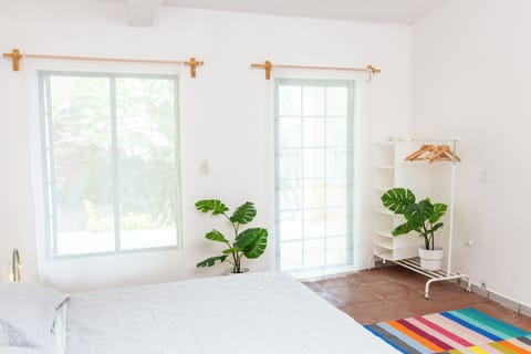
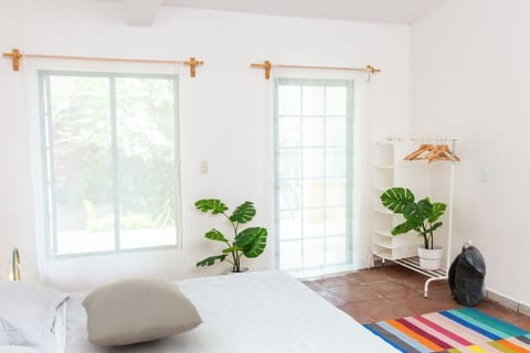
+ pillow (138, 308)
+ backpack (467, 272)
